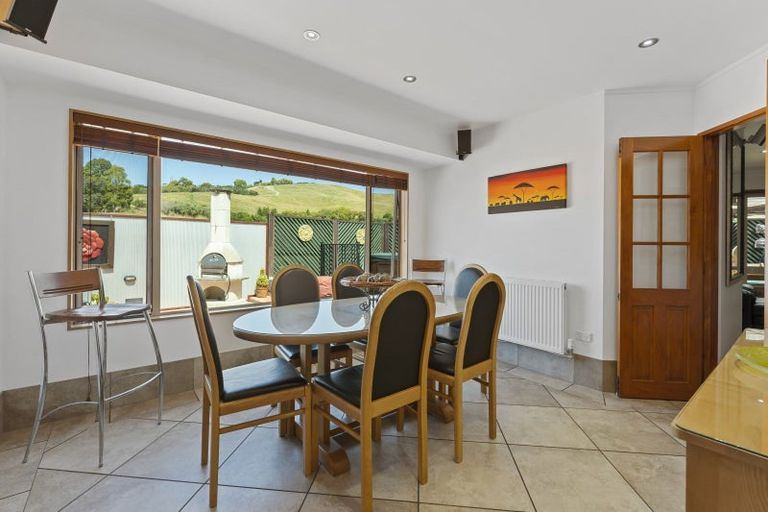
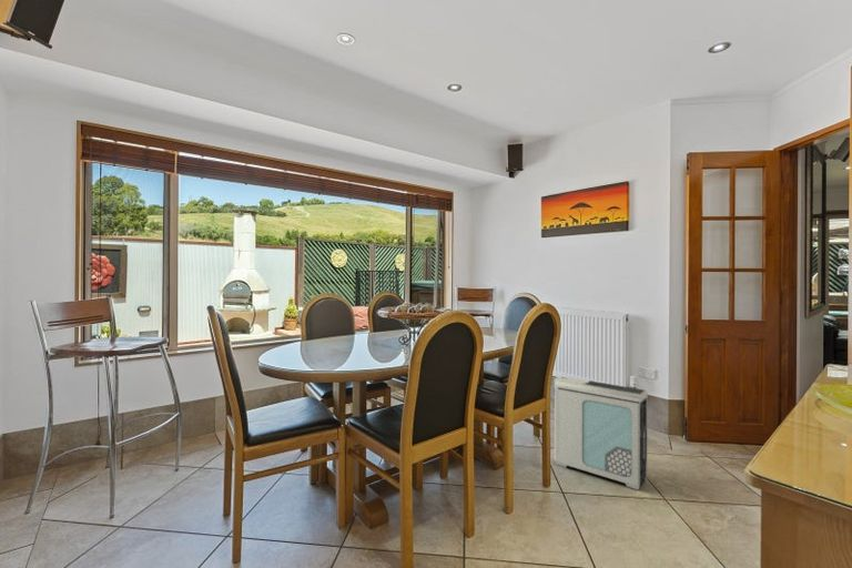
+ air purifier (599, 427)
